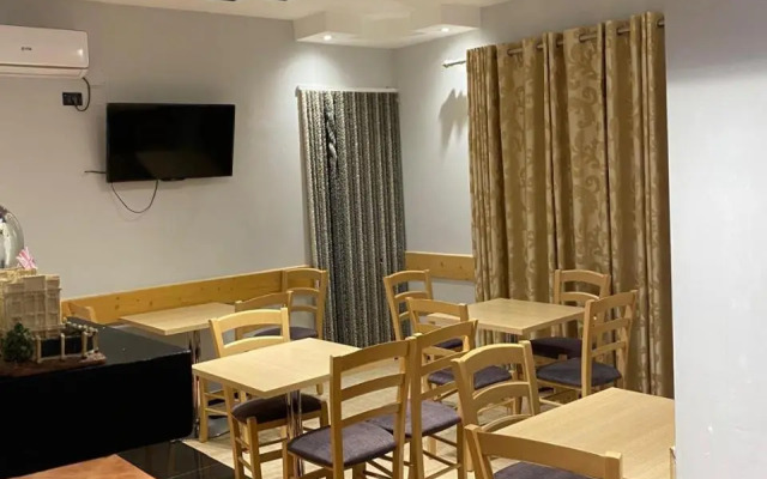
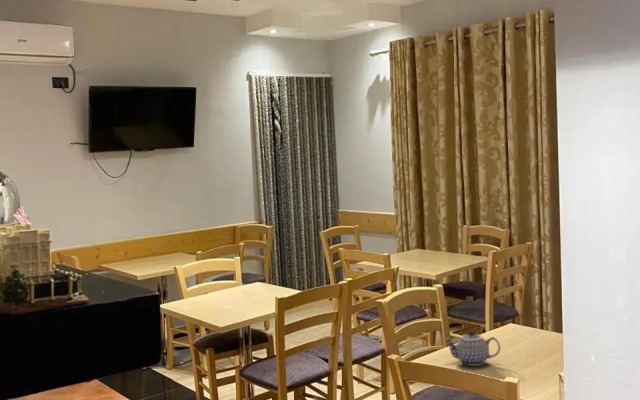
+ teapot (472, 346)
